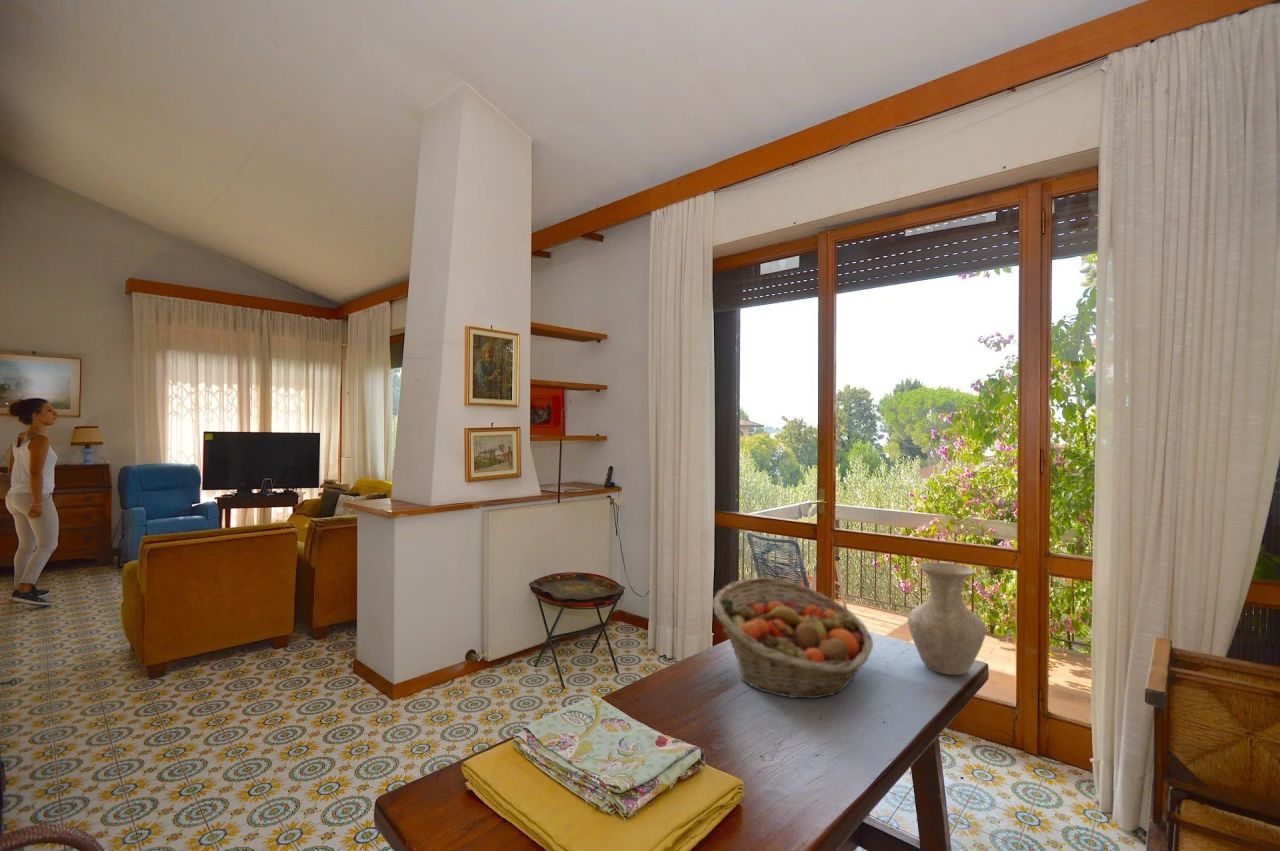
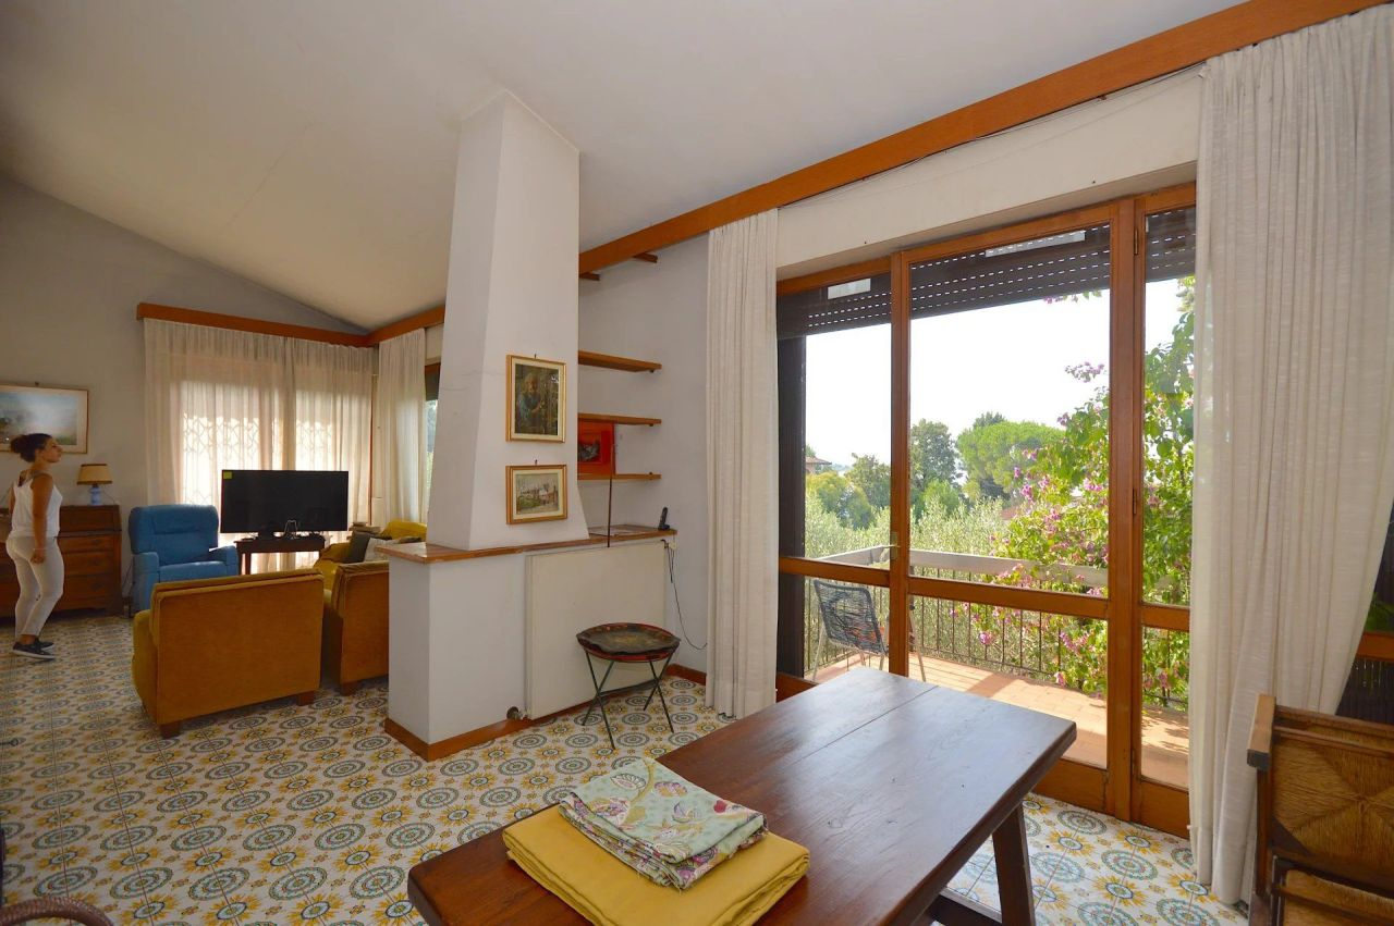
- fruit basket (791, 632)
- vase (945, 618)
